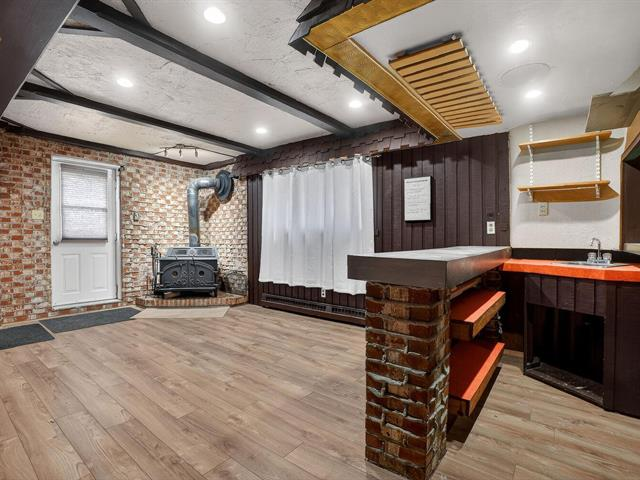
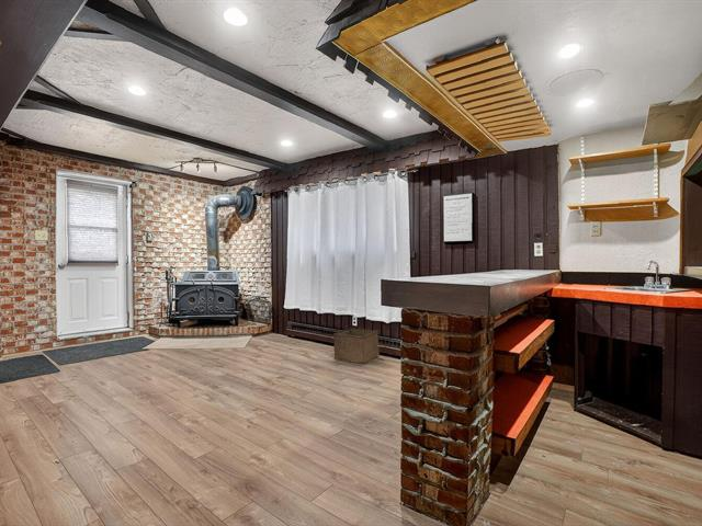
+ storage bin (356, 344)
